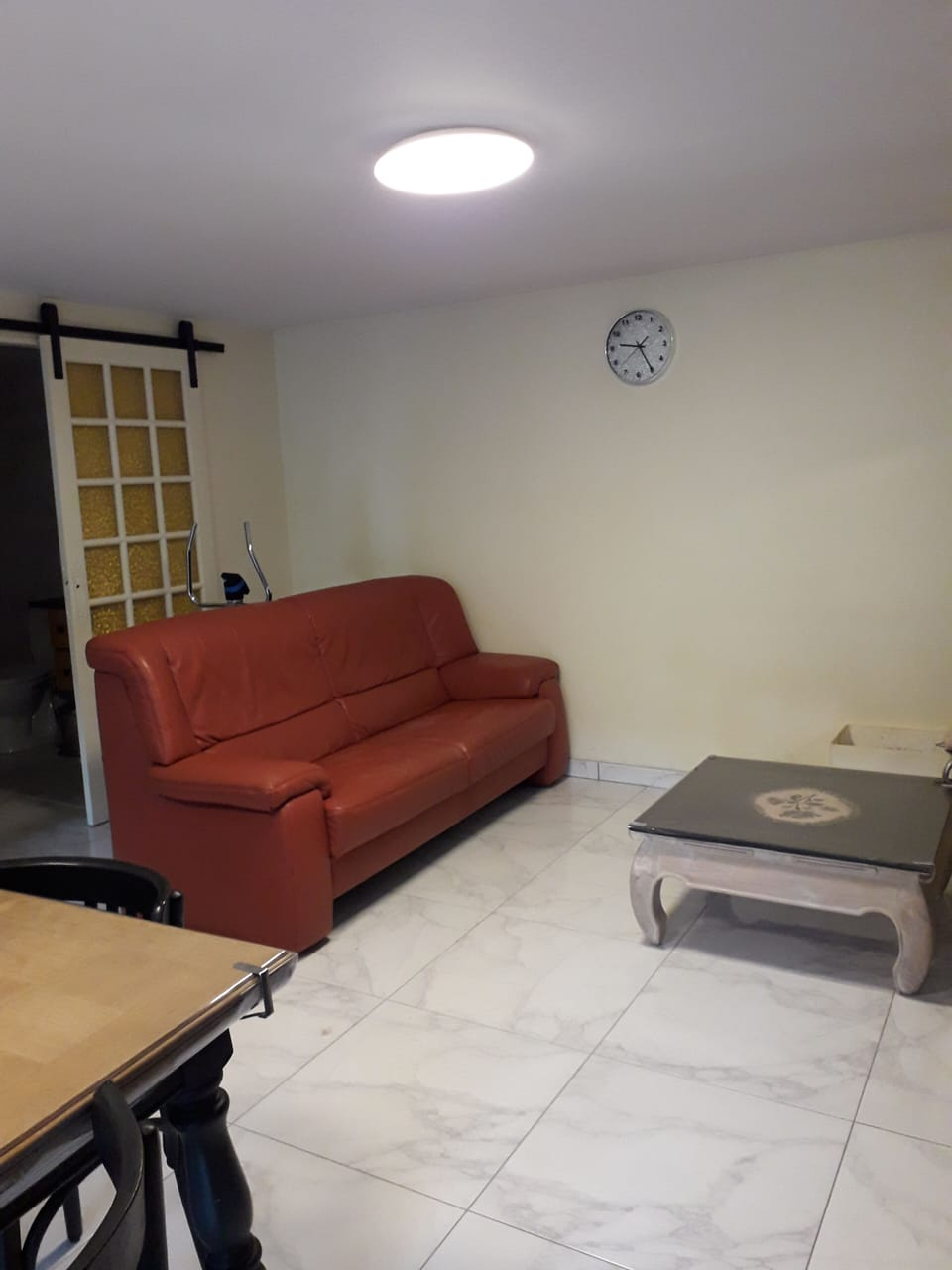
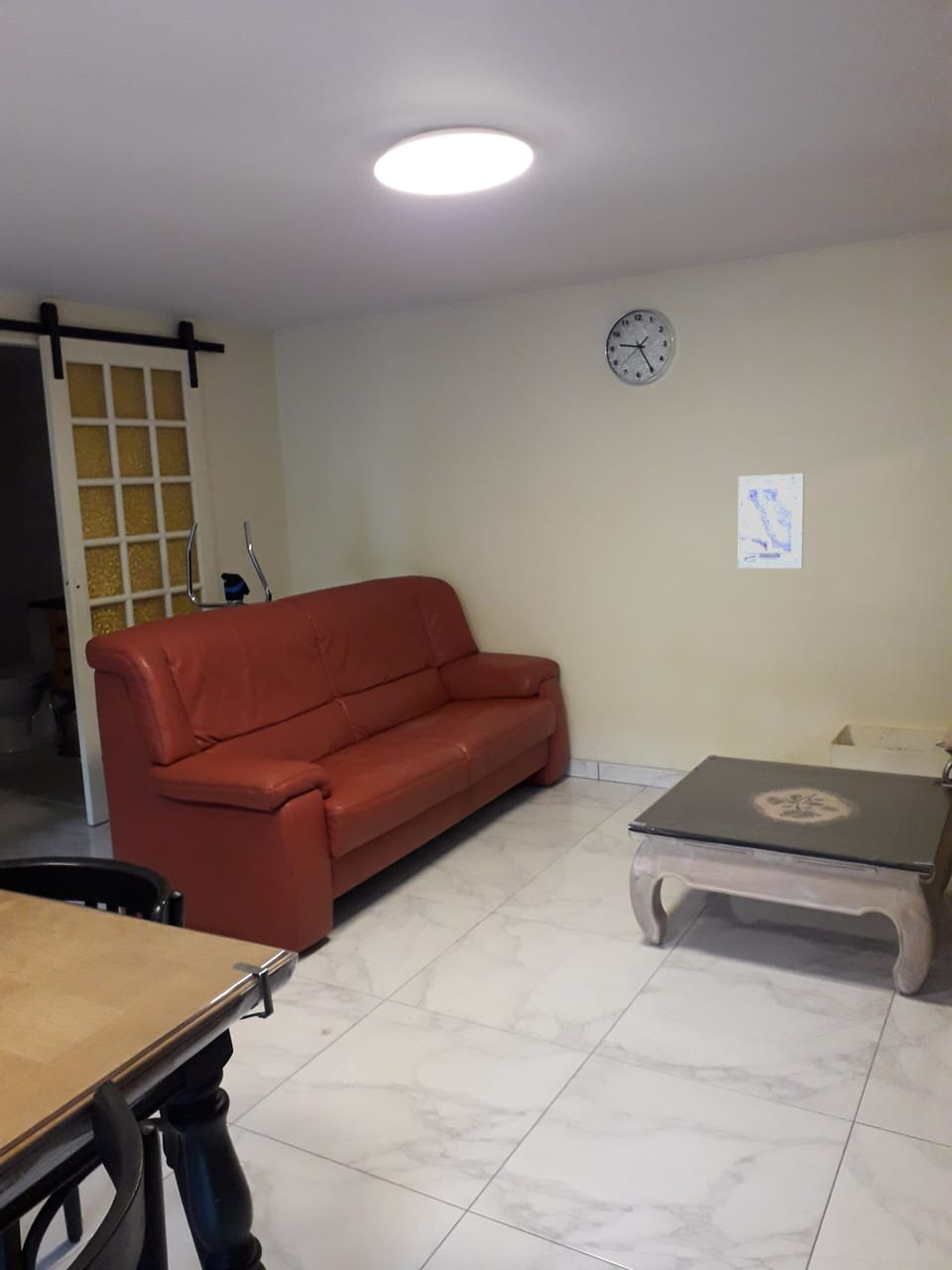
+ wall art (771, 521)
